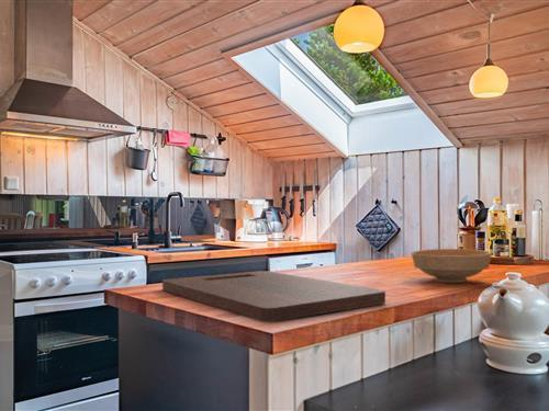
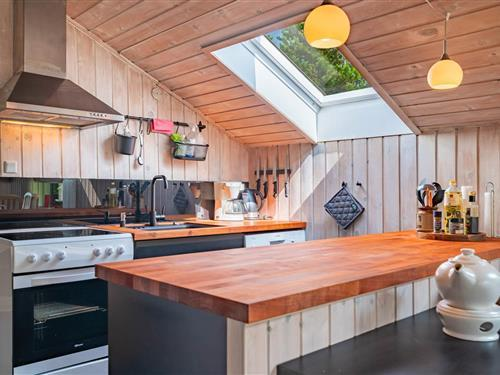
- cutting board (265, 289)
- bowl (450, 265)
